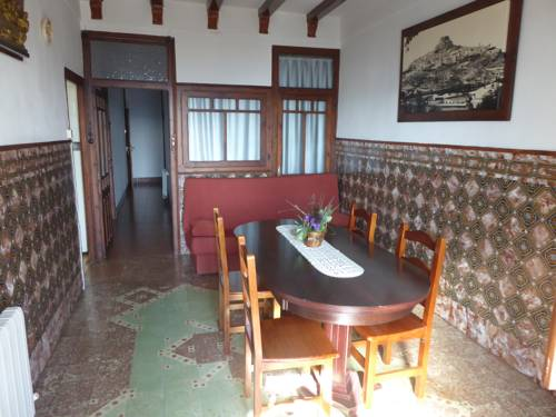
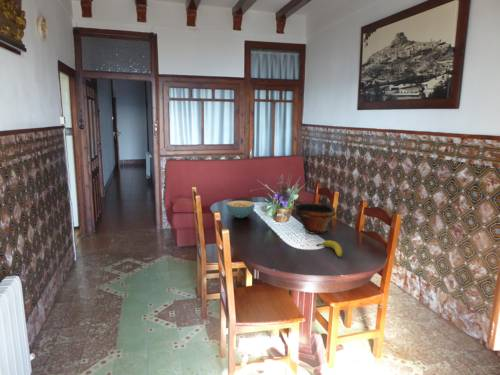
+ cereal bowl (240, 210)
+ bowl (315, 218)
+ fruit (332, 247)
